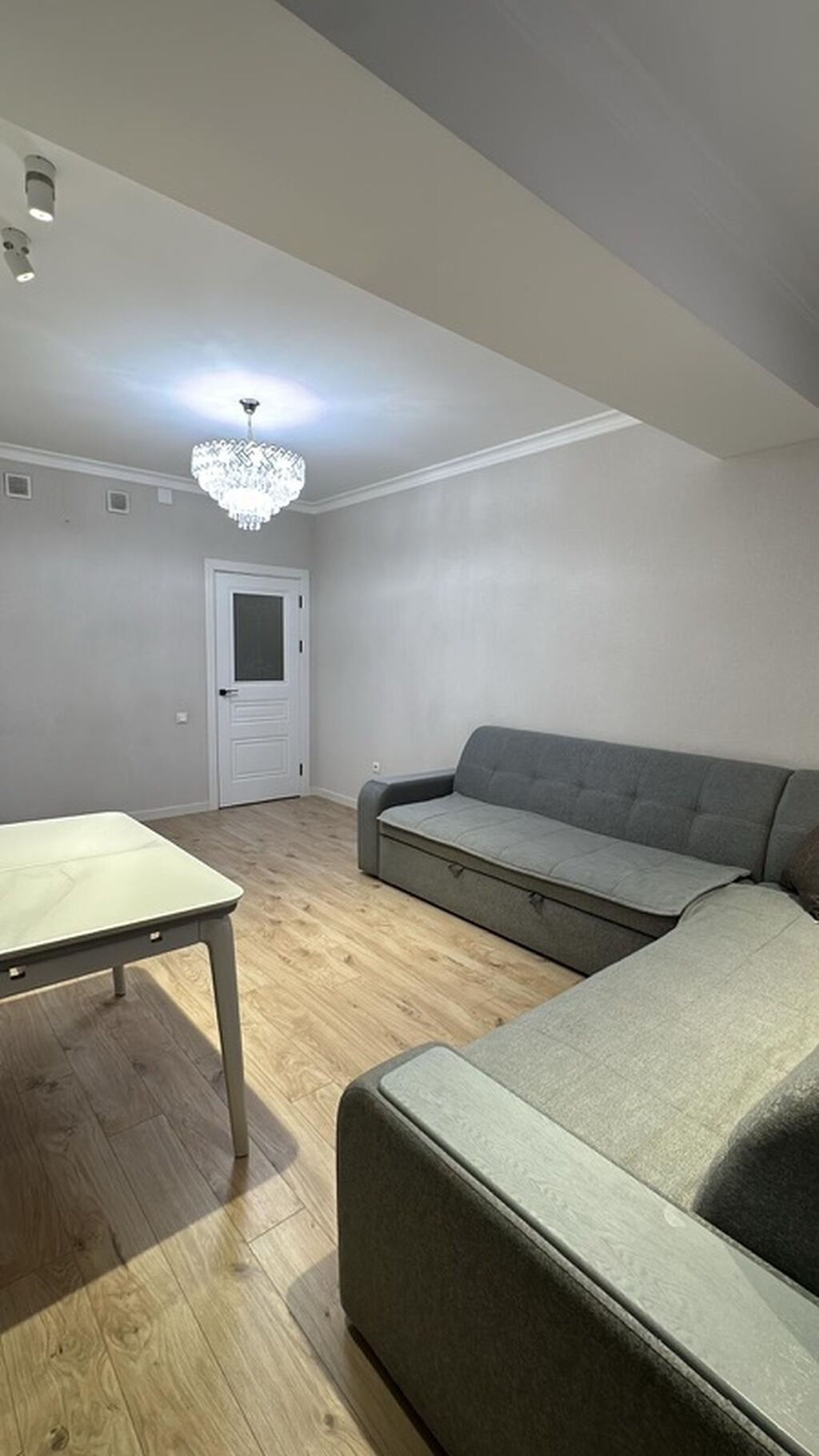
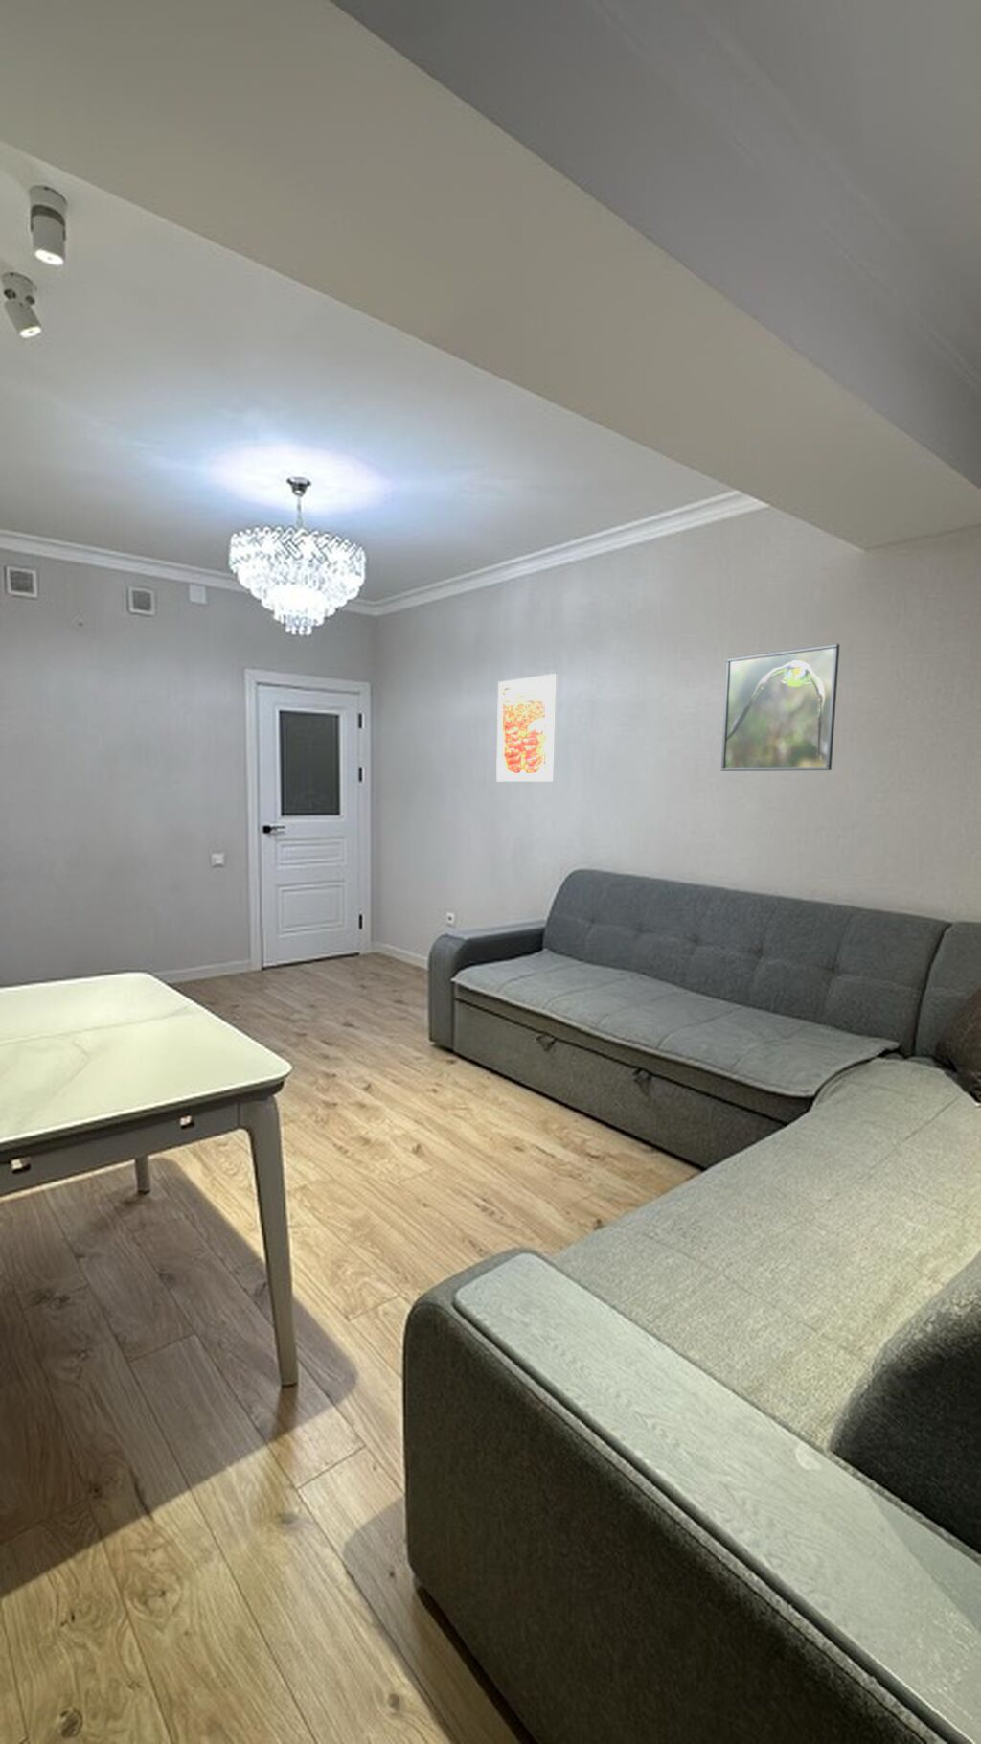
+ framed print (526, 731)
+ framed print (776, 711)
